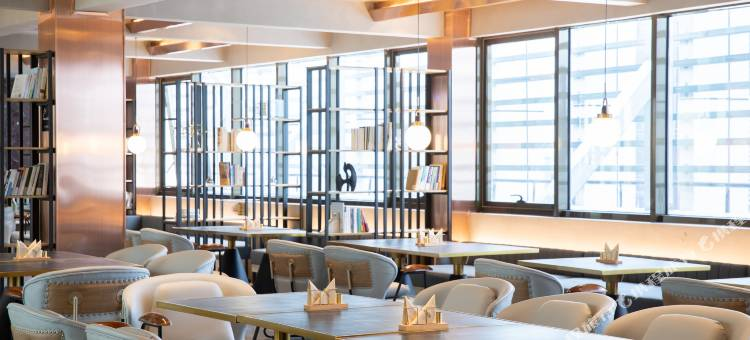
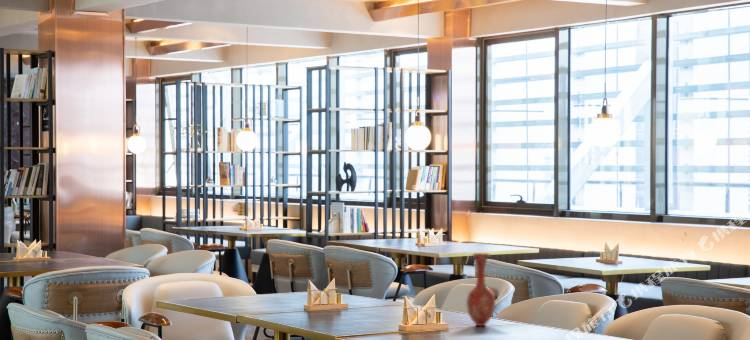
+ vase (480, 289)
